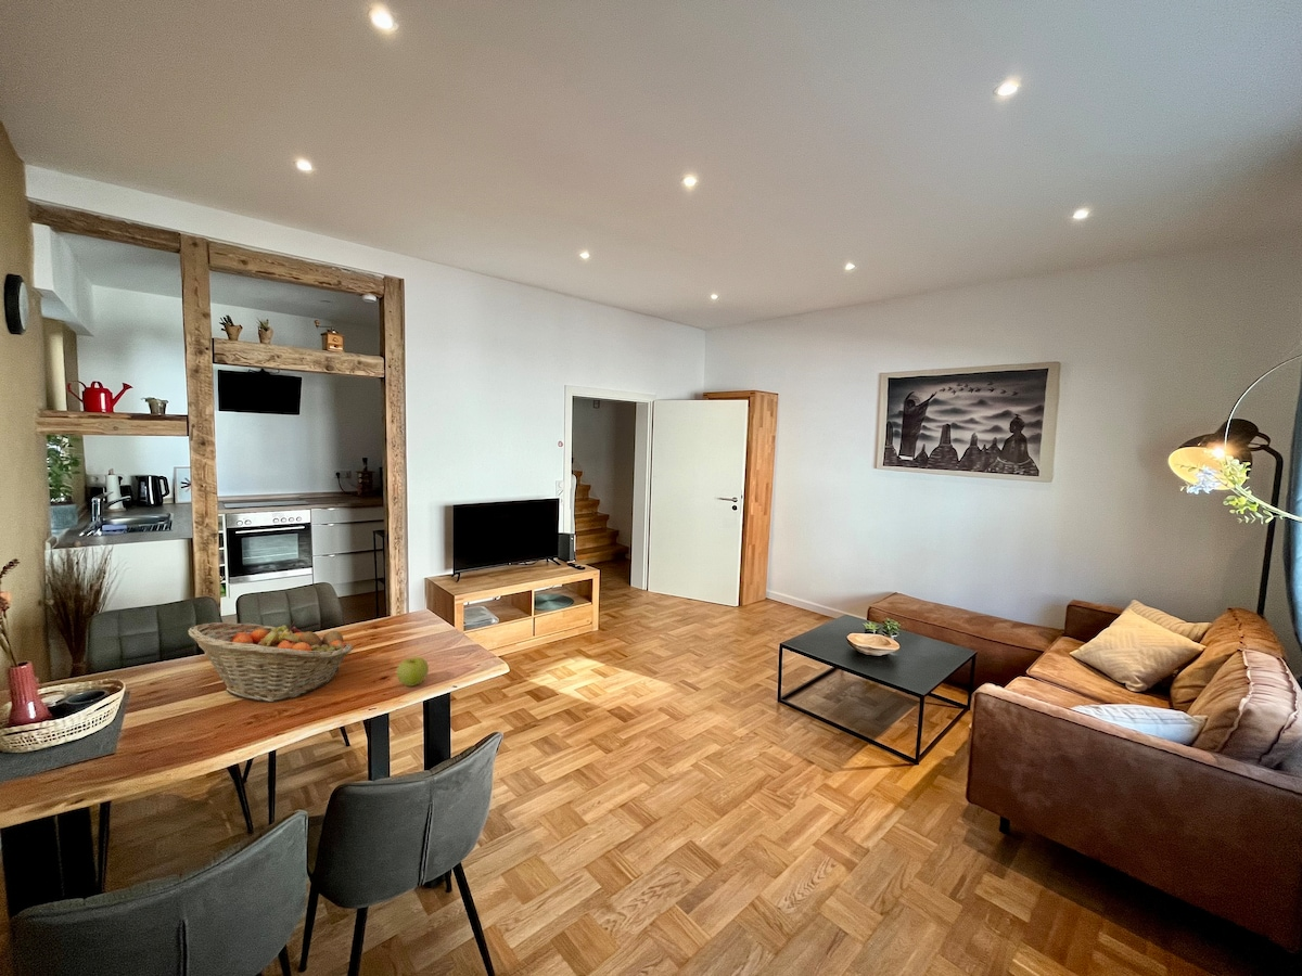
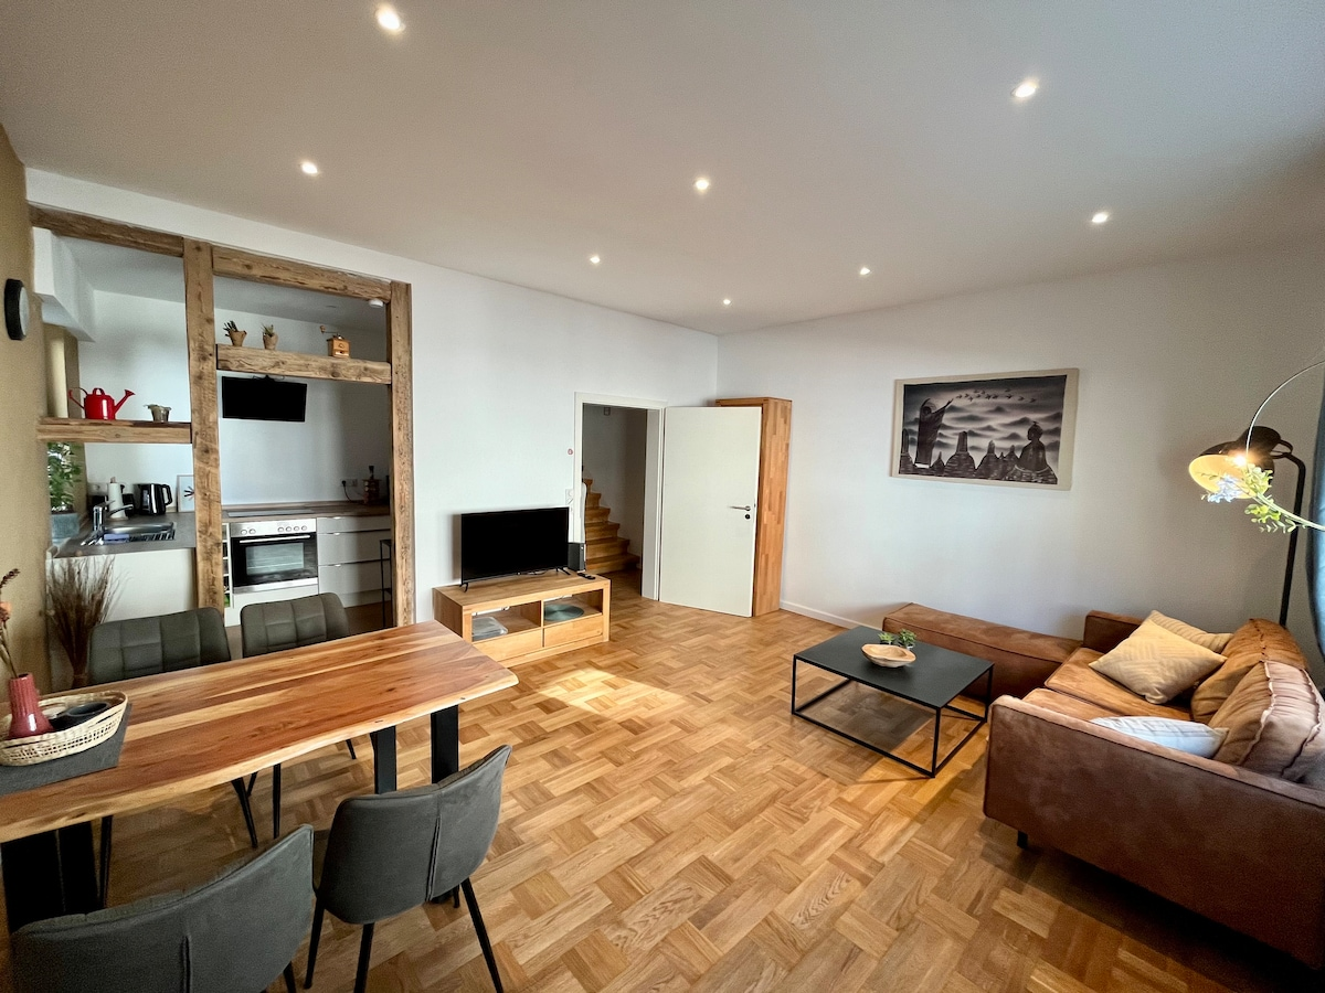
- apple (412, 671)
- fruit basket (273, 651)
